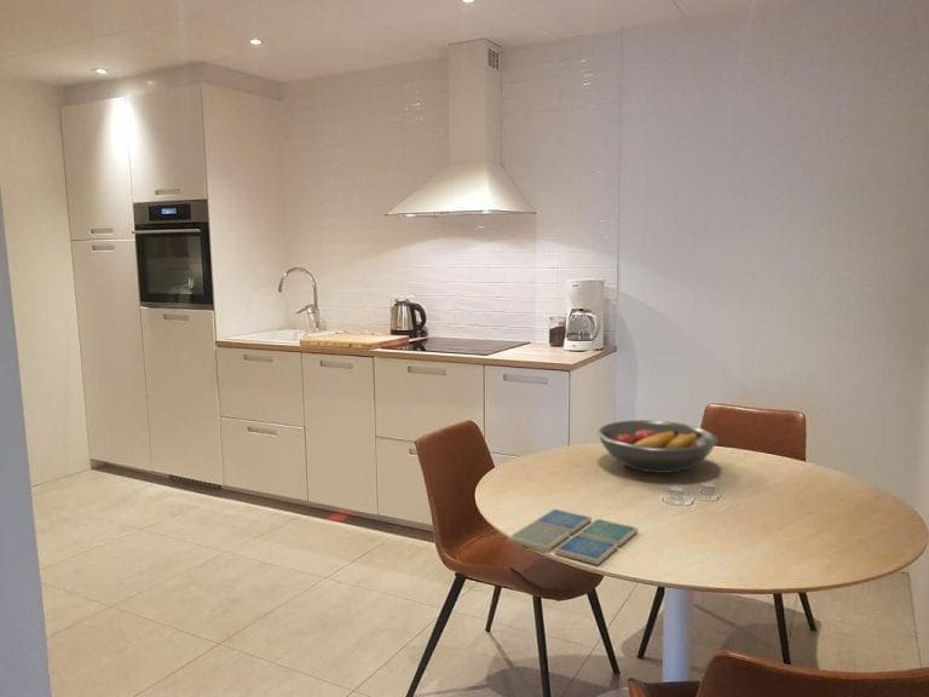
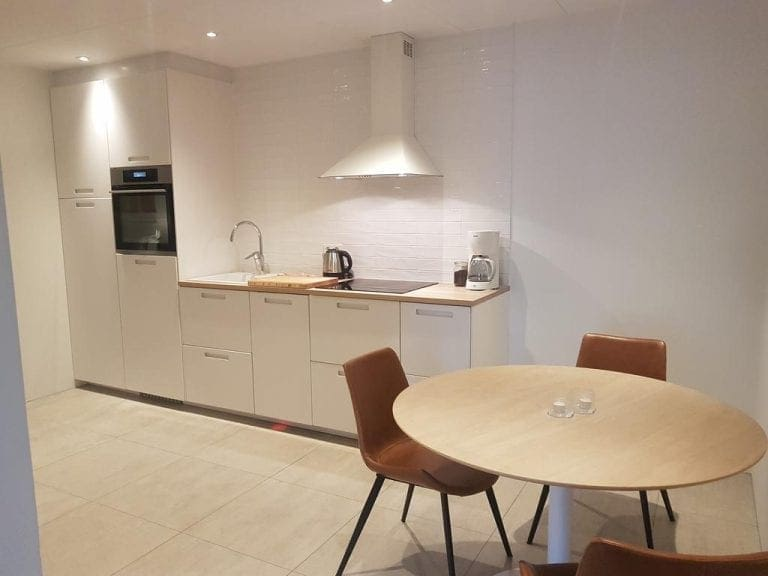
- fruit bowl (654, 445)
- drink coaster (573, 535)
